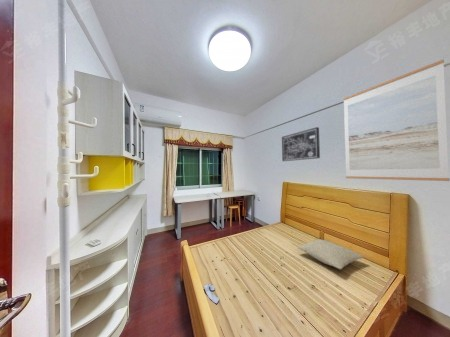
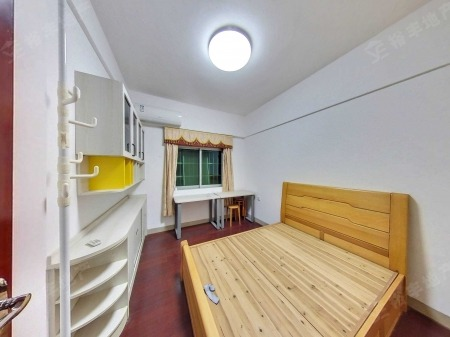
- wall art (298, 146)
- wall art (385, 130)
- pillow (328, 251)
